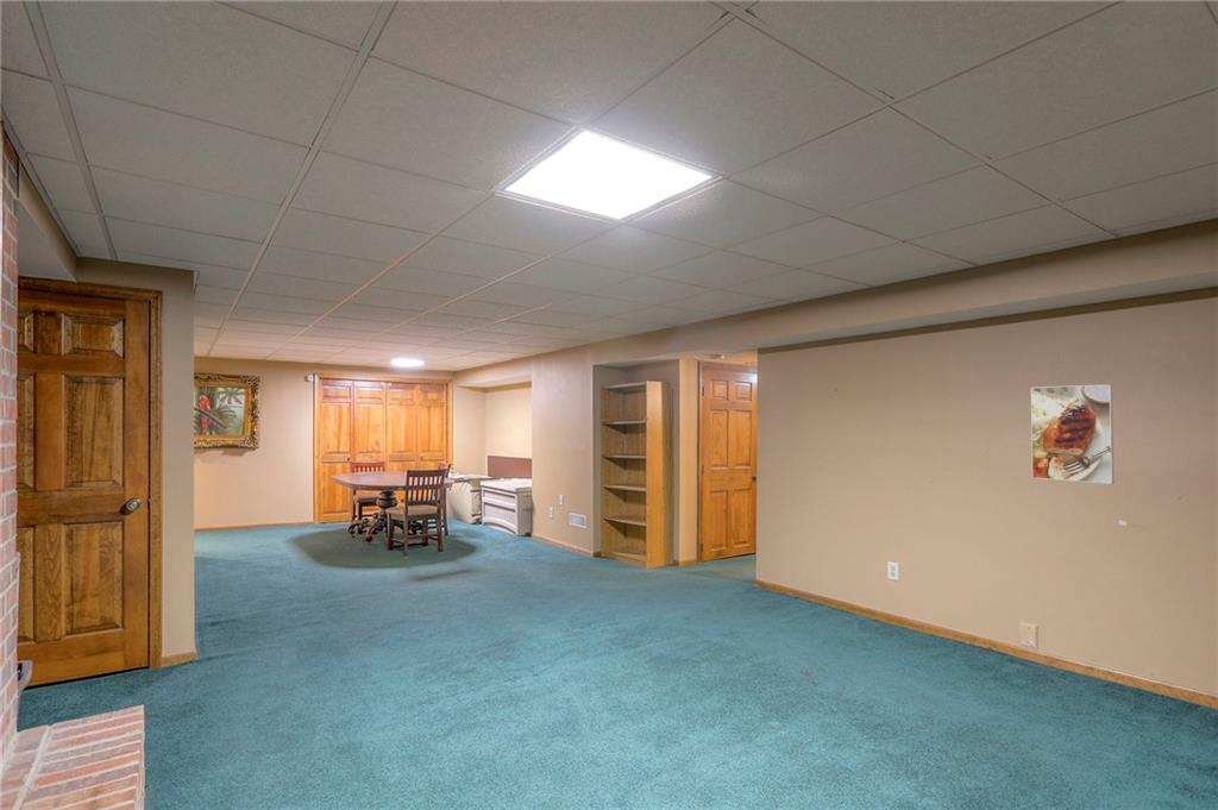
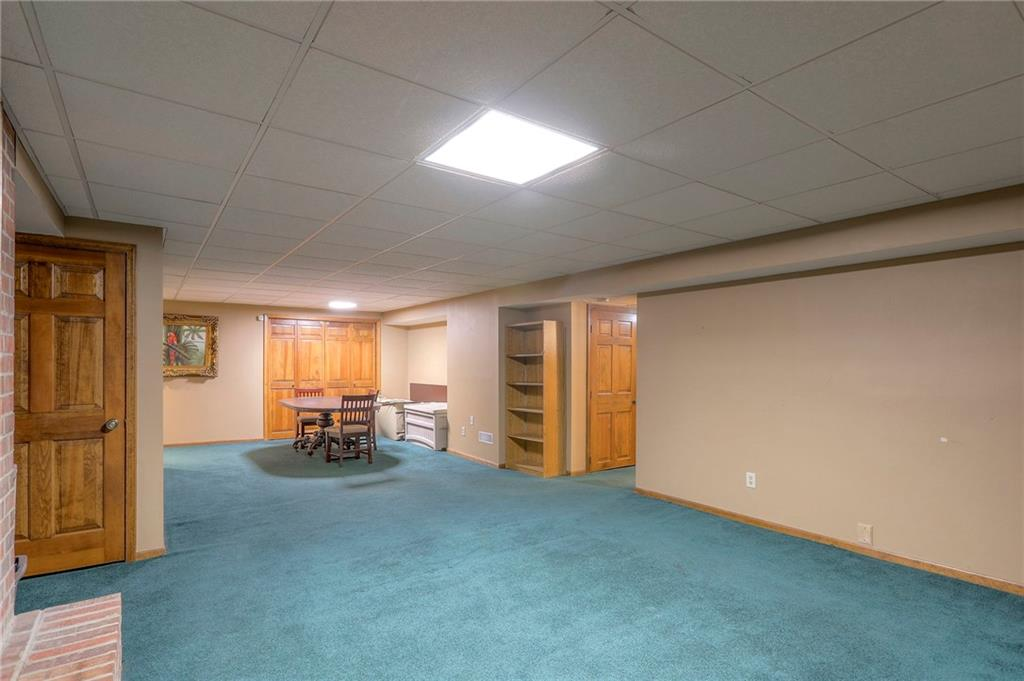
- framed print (1071, 433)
